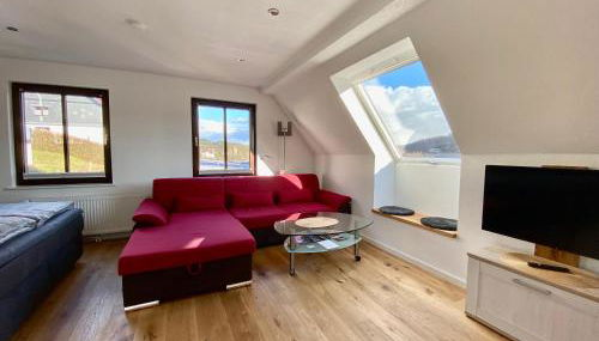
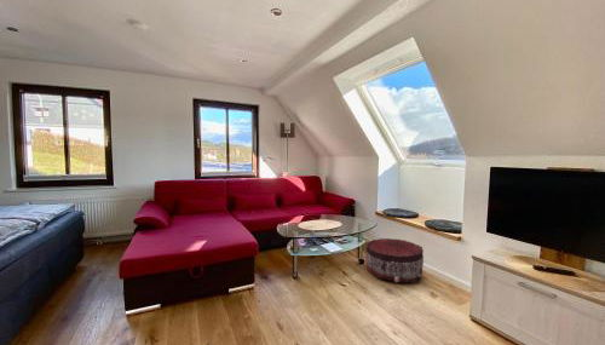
+ pouf (394, 257)
